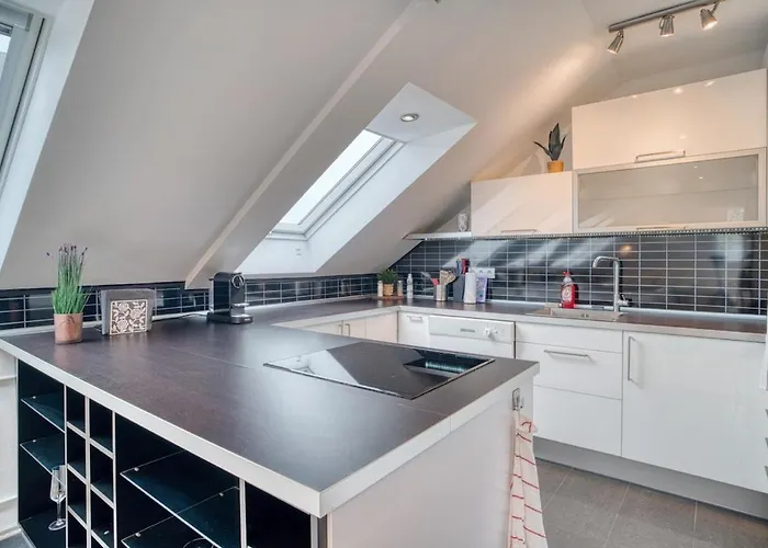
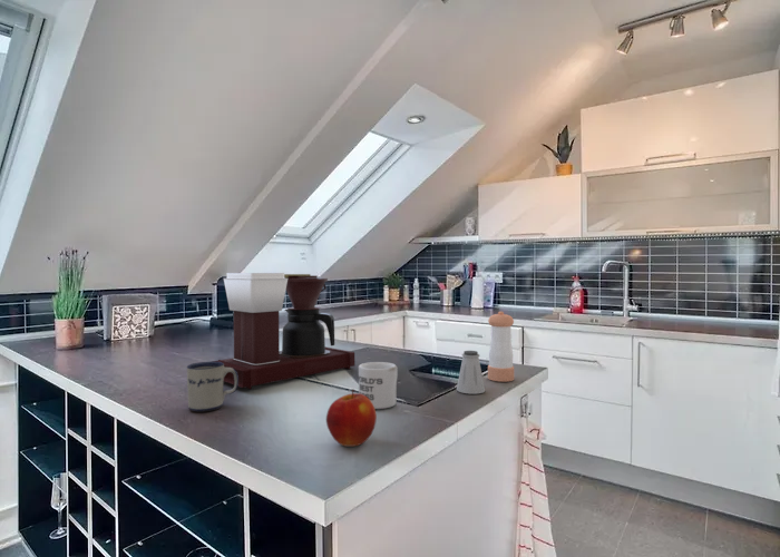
+ mug (381, 383)
+ mug (213, 384)
+ apple (351, 416)
+ coffee maker (286, 323)
+ pepper shaker (500, 344)
+ saltshaker (470, 370)
